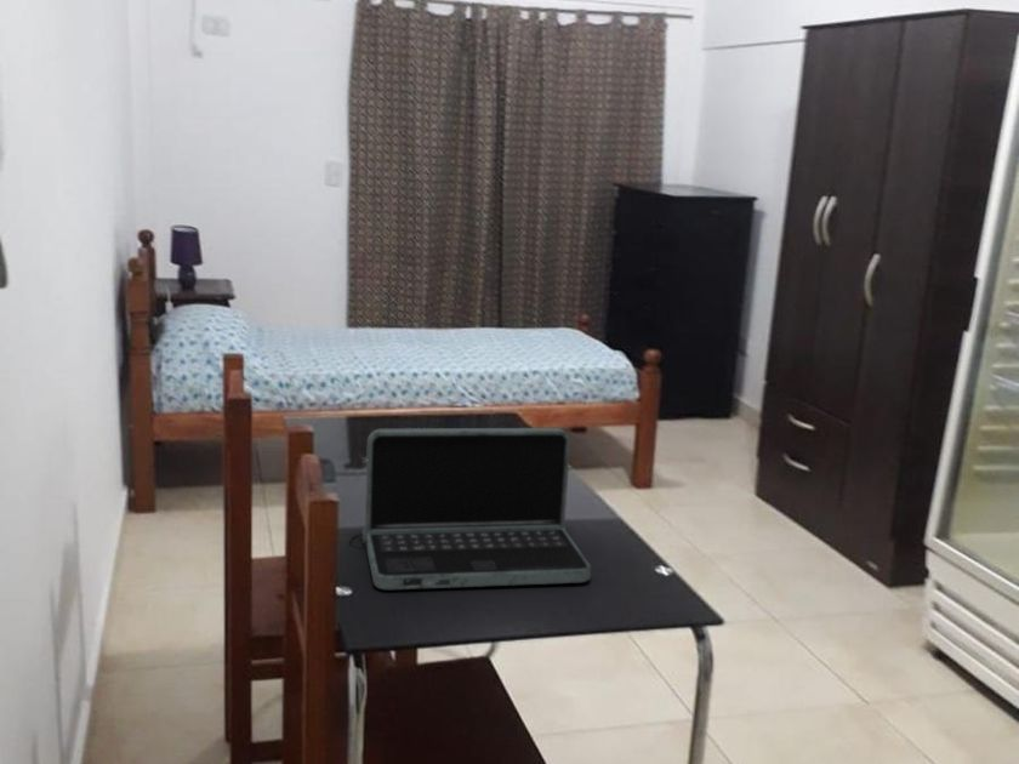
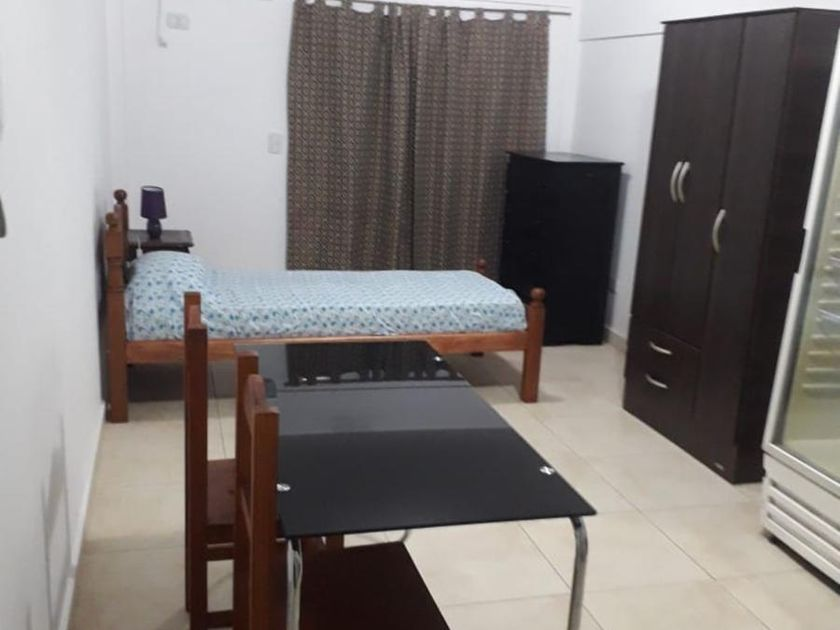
- laptop (468, 500)
